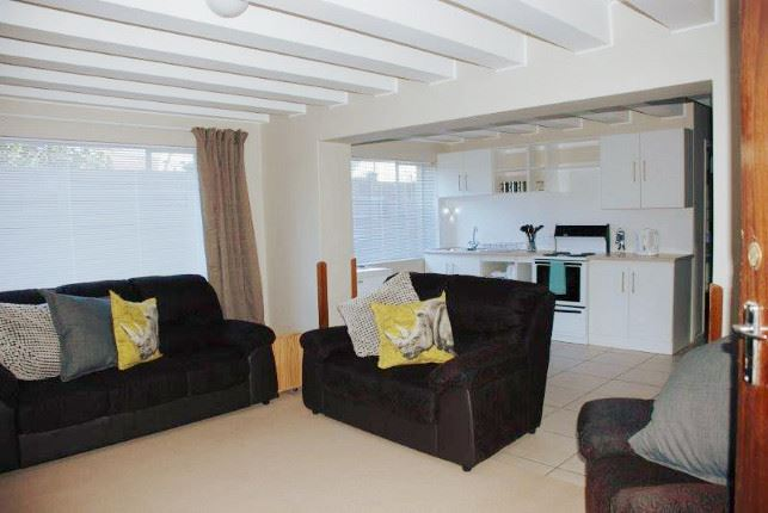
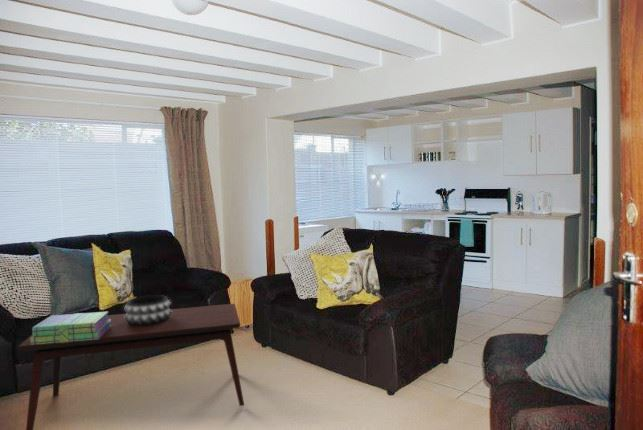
+ decorative bowl (148, 309)
+ stack of books (72, 326)
+ coffee table (142, 347)
